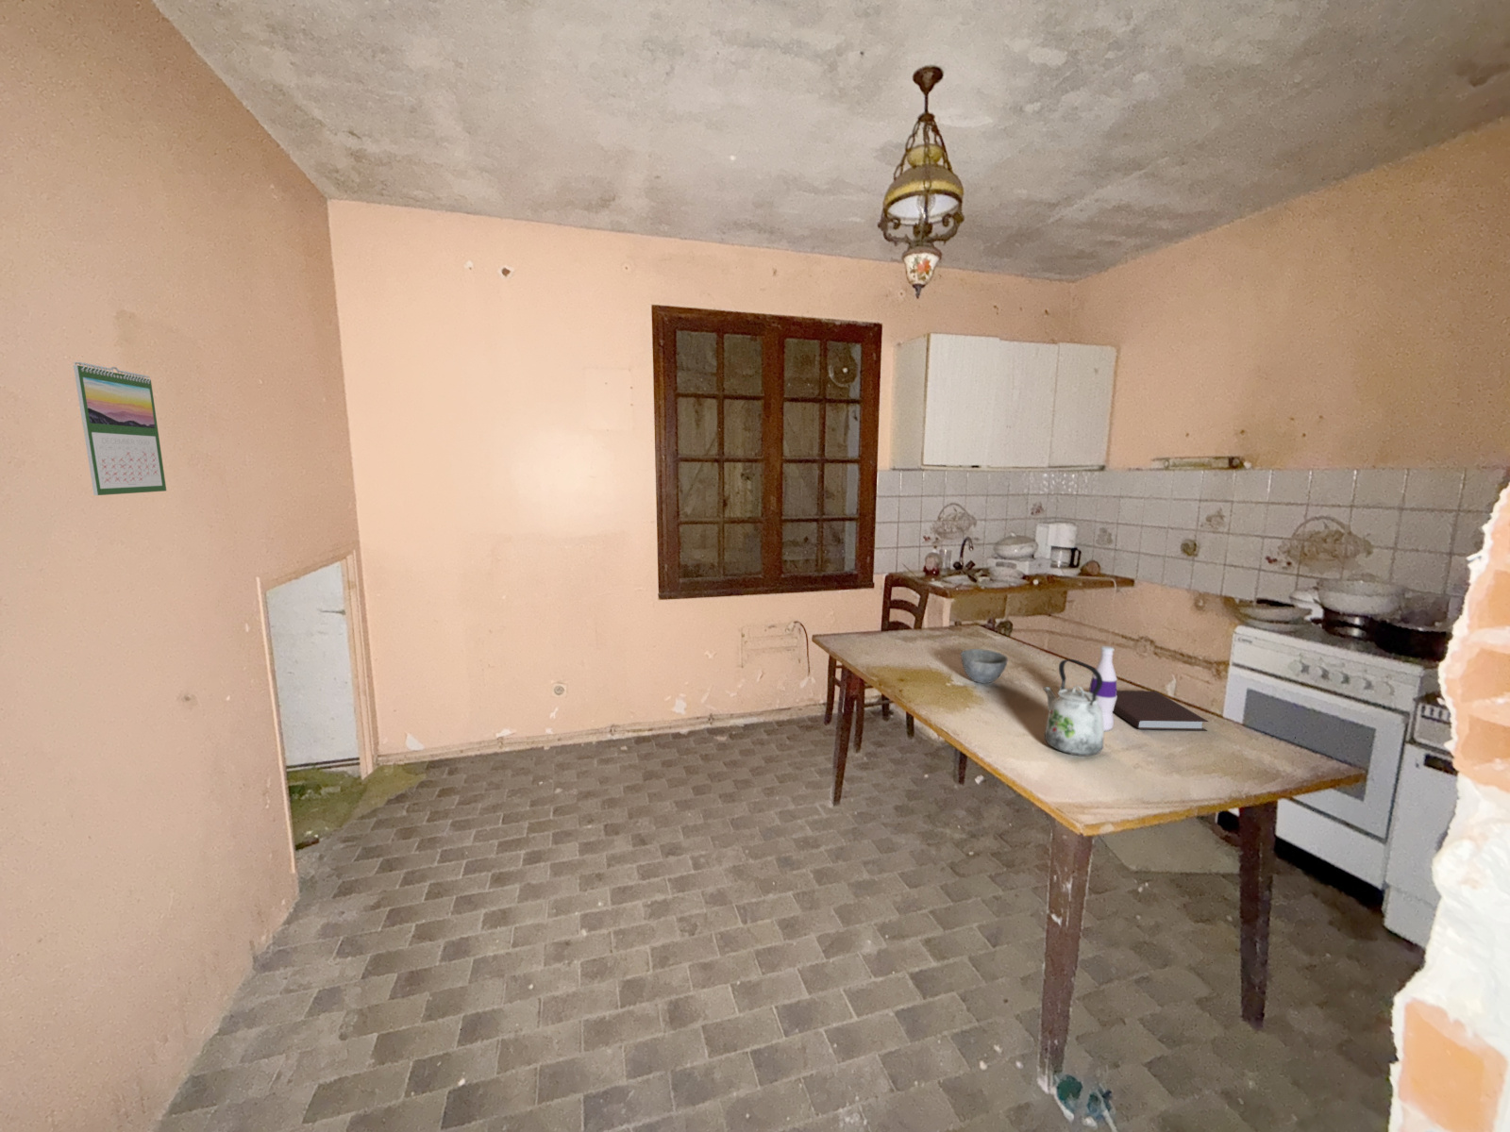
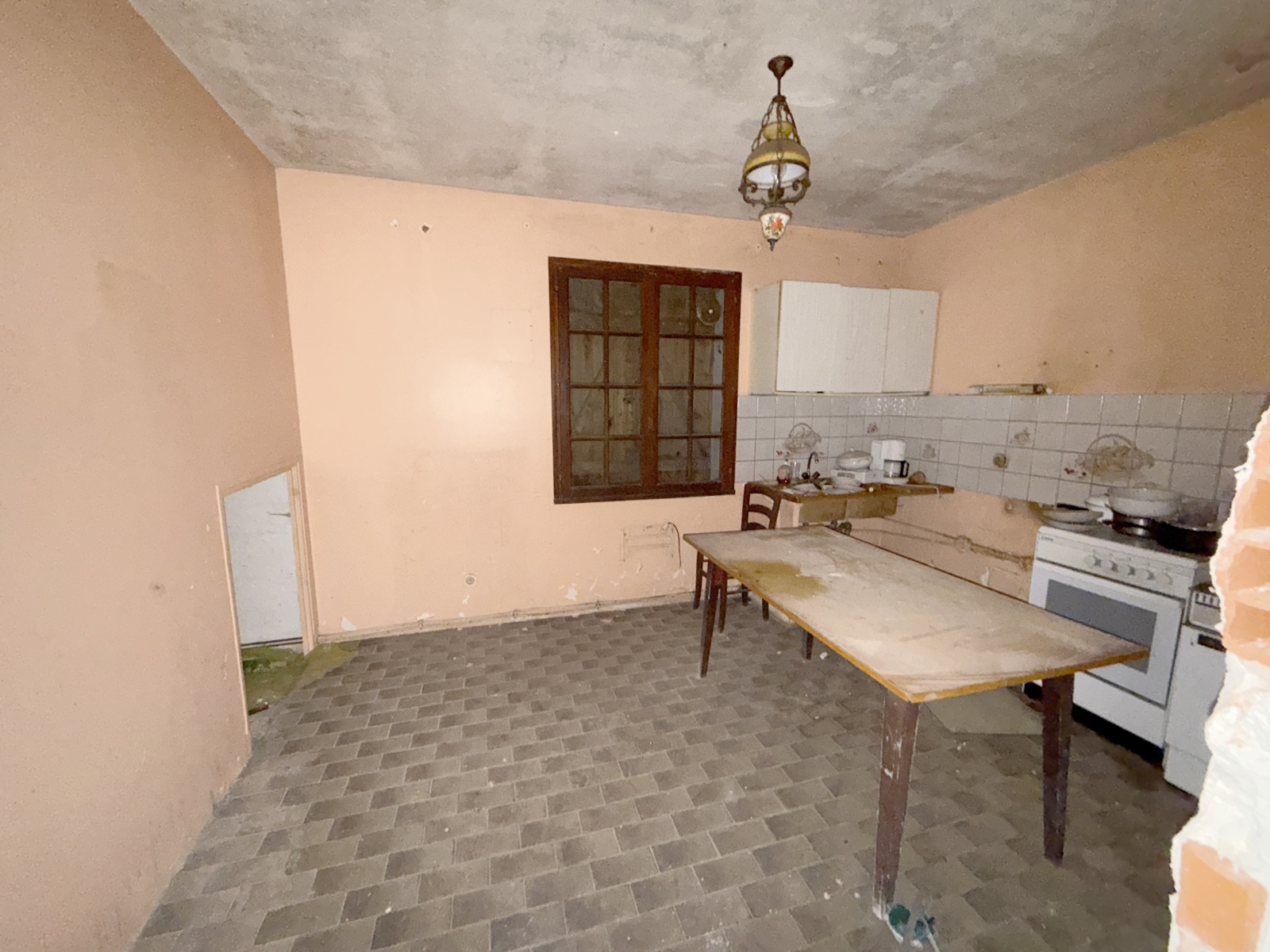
- bowl (982, 668)
- notebook (1147, 710)
- kettle (1069, 702)
- calendar (124, 430)
- bottle (1102, 687)
